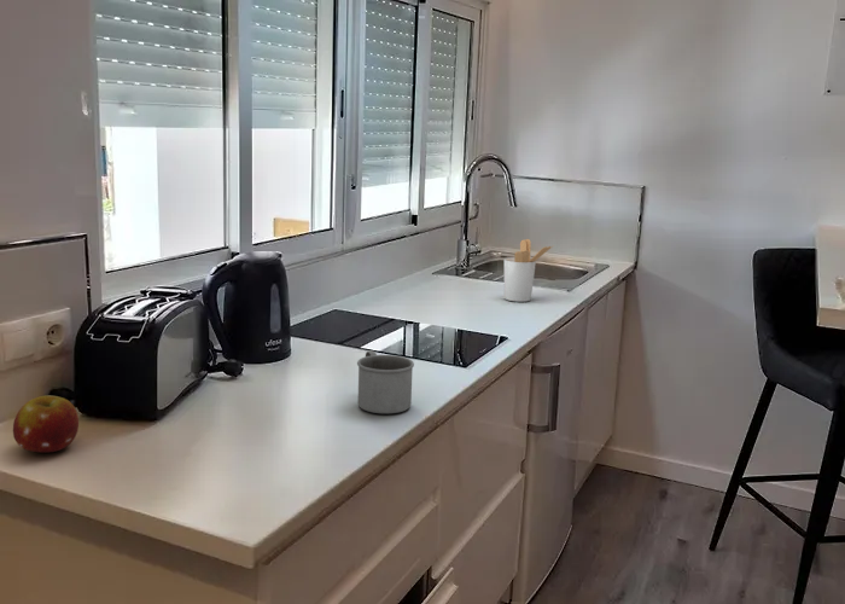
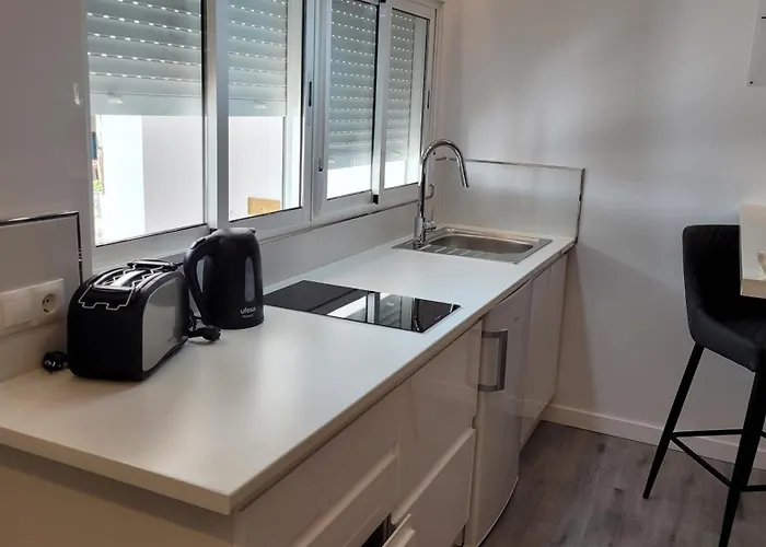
- utensil holder (528, 271)
- fruit (46, 424)
- mug (383, 382)
